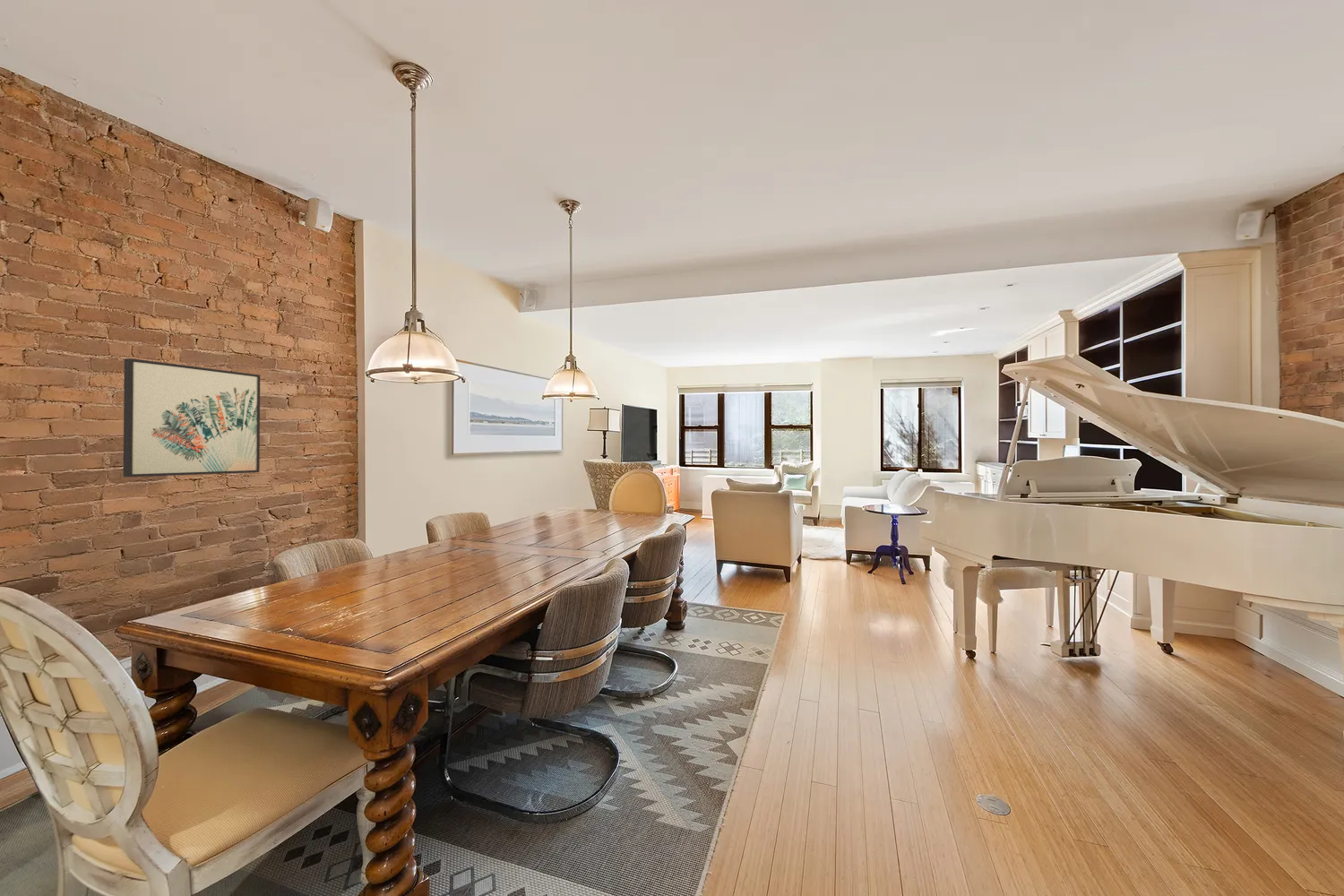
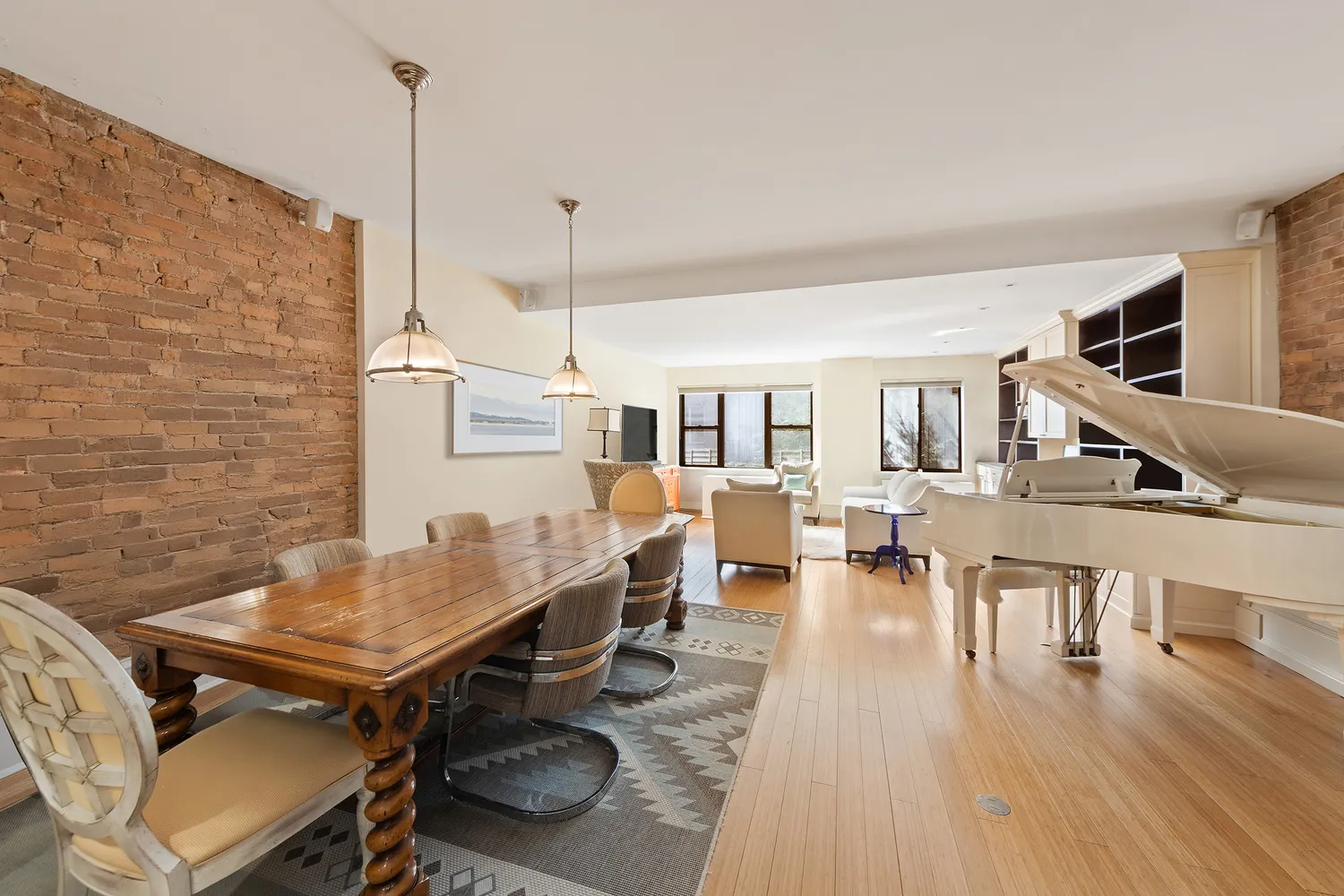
- wall art (198, 420)
